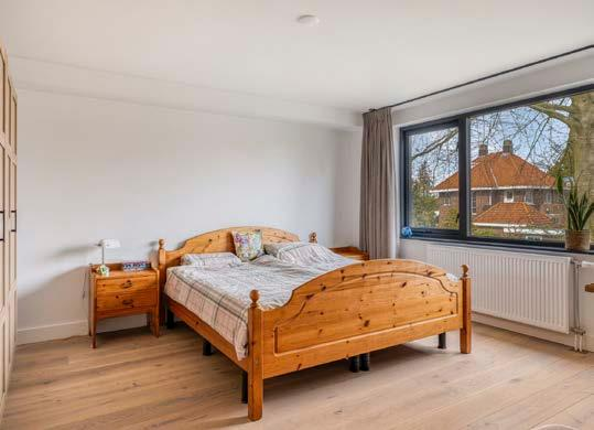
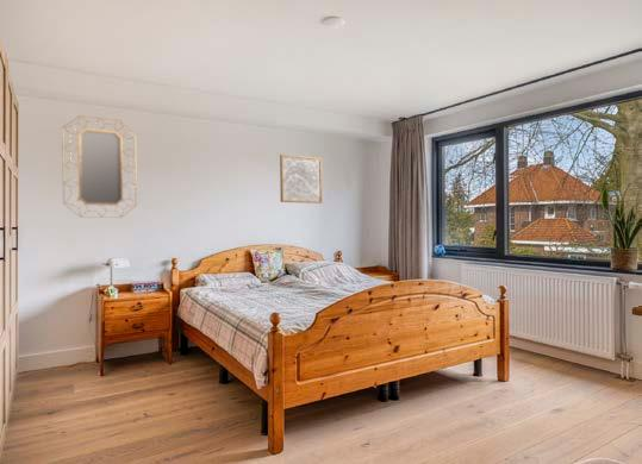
+ wall art (301, 178)
+ home mirror (100, 167)
